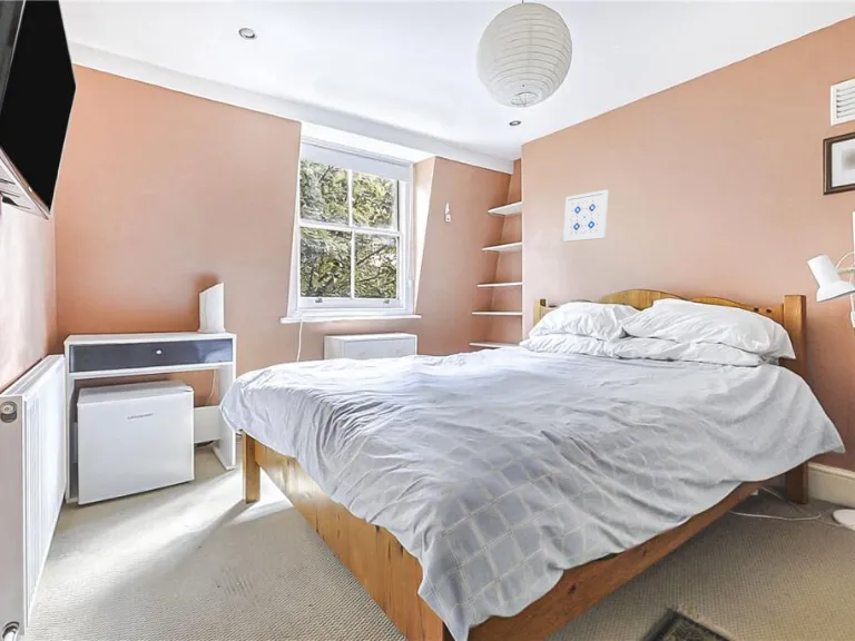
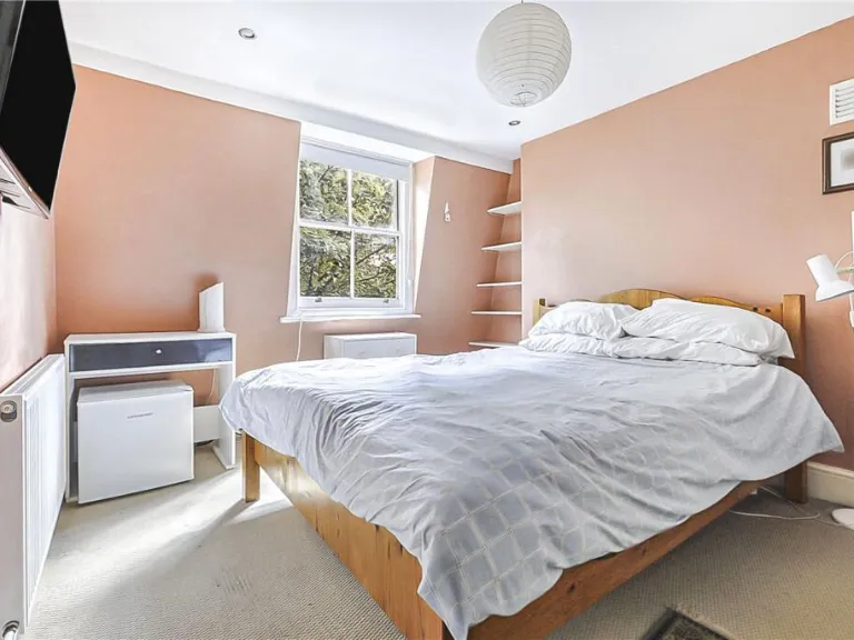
- wall art (584, 216)
